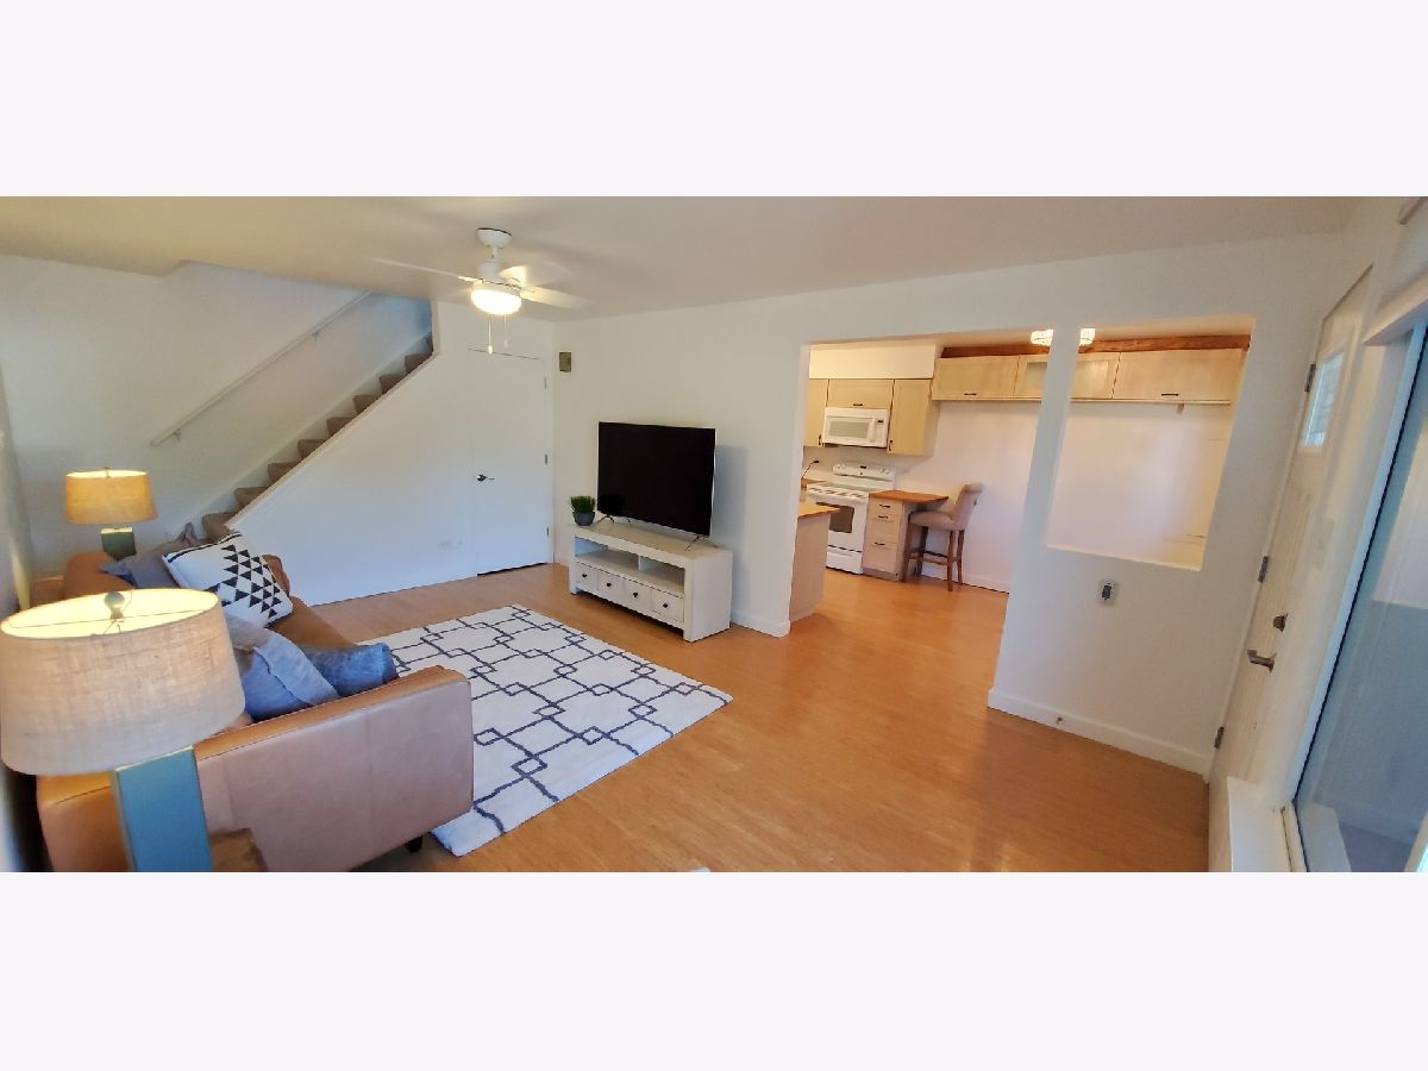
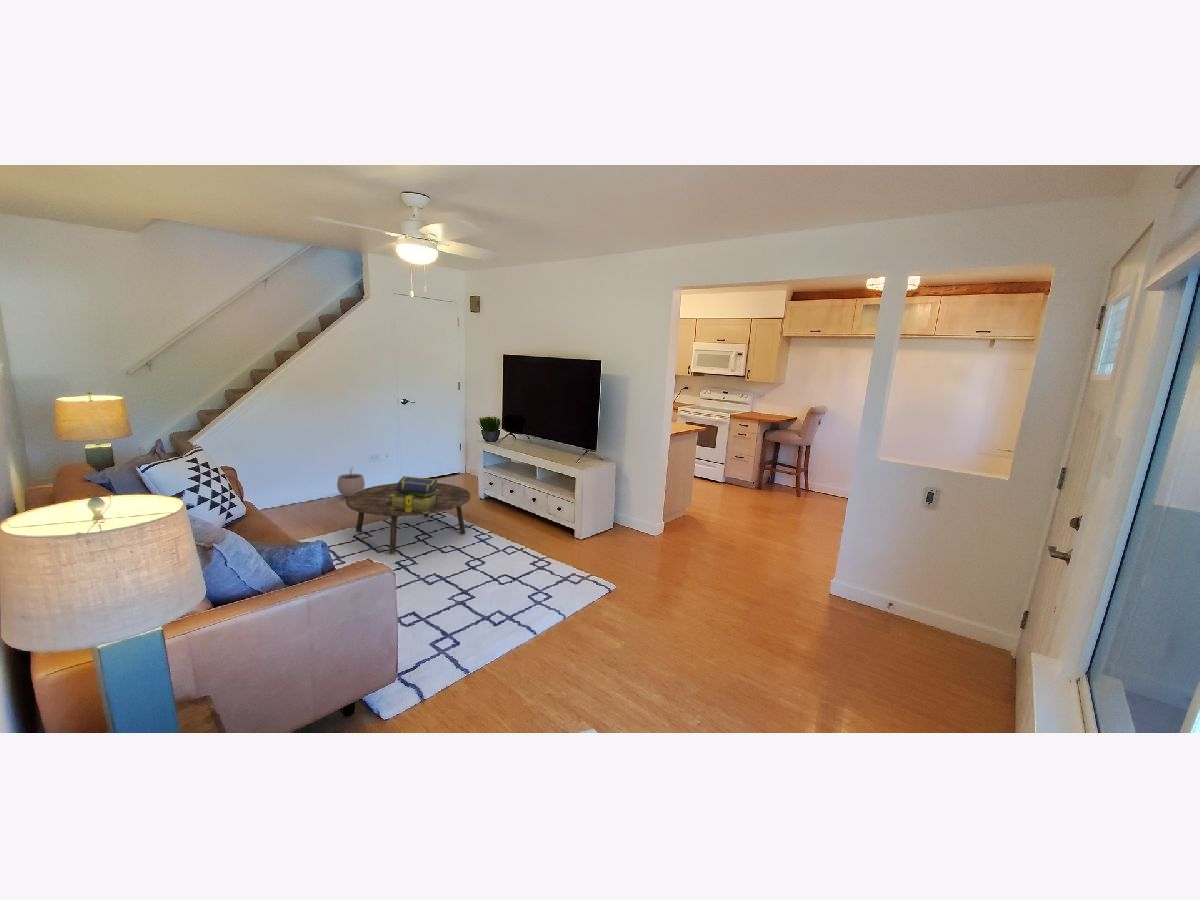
+ coffee table (411, 514)
+ stack of books (416, 493)
+ plant pot (350, 481)
